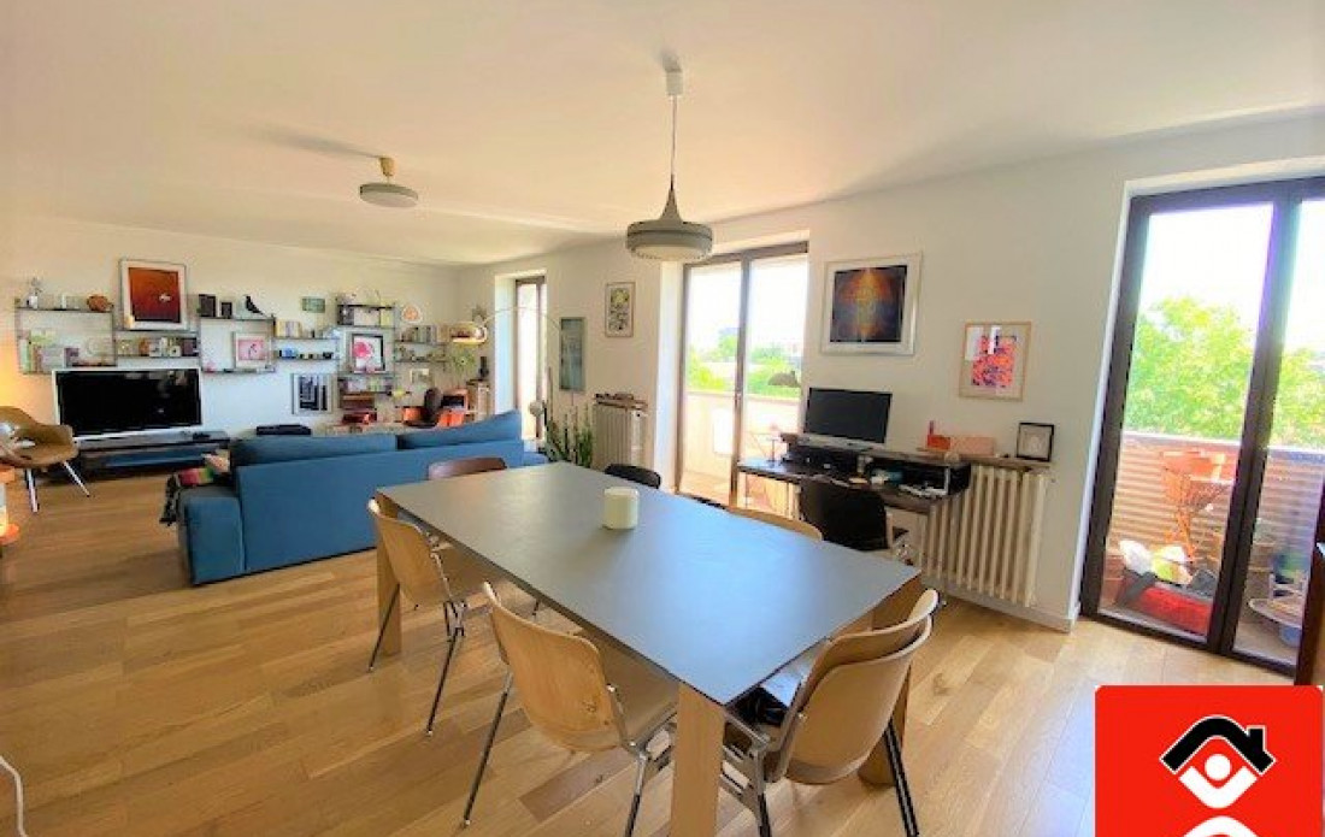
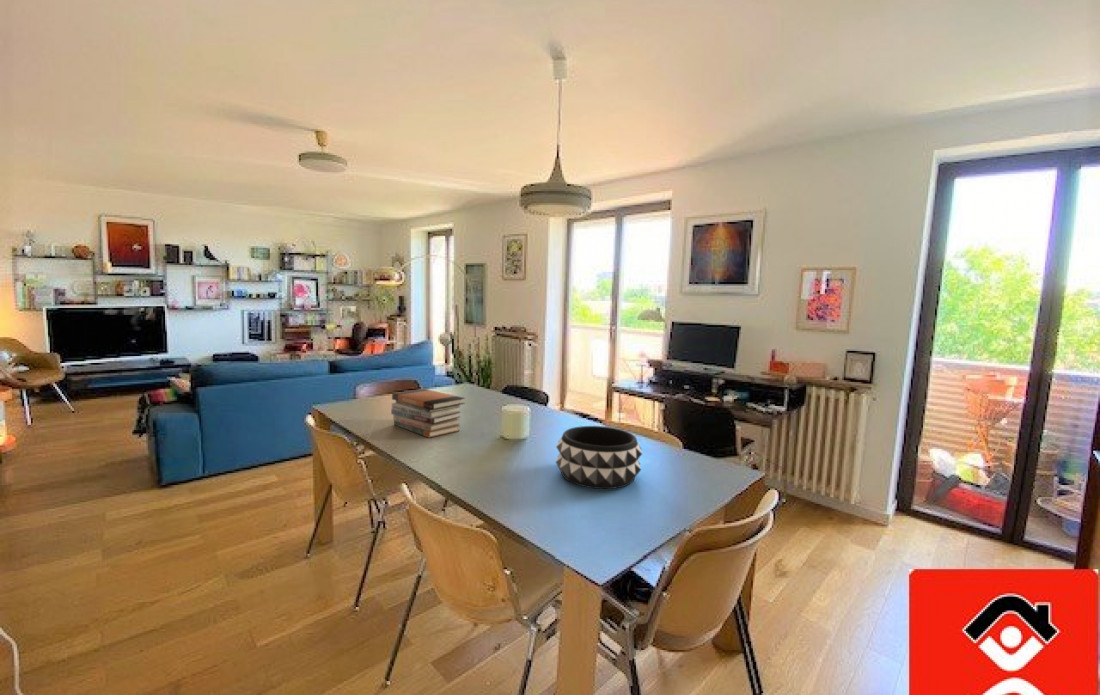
+ decorative bowl (598, 455)
+ book stack (426, 411)
